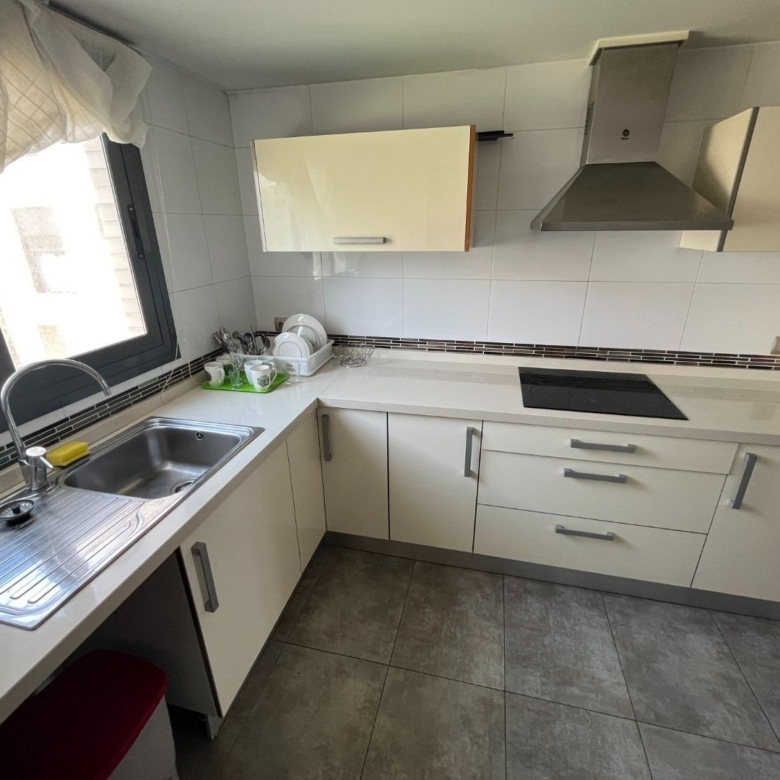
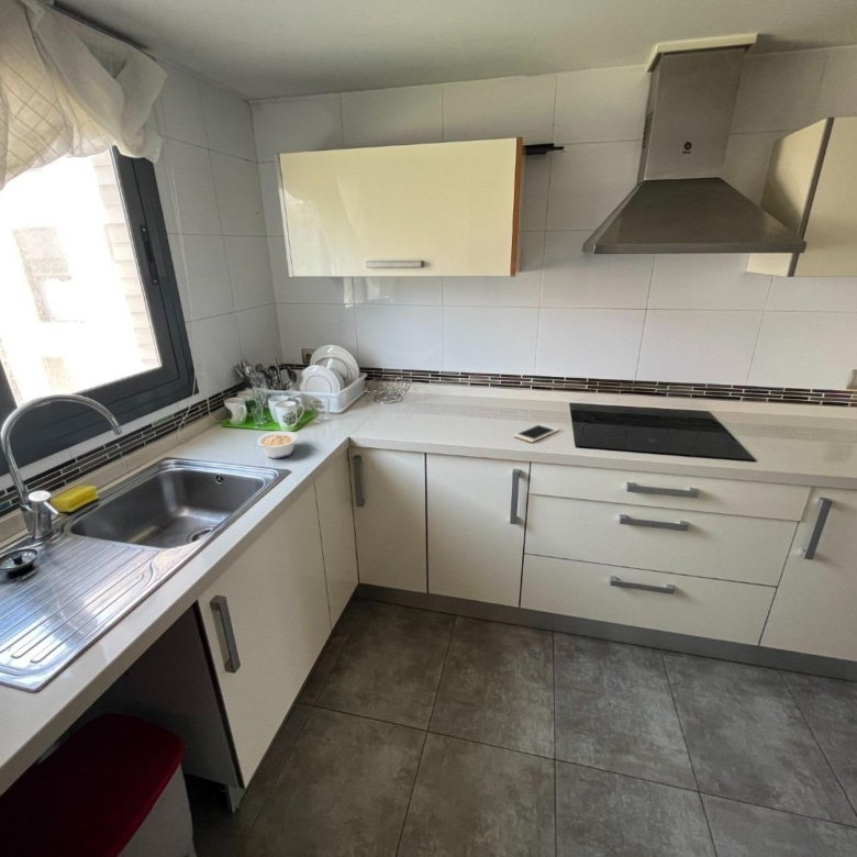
+ legume (278, 444)
+ cell phone (536, 432)
